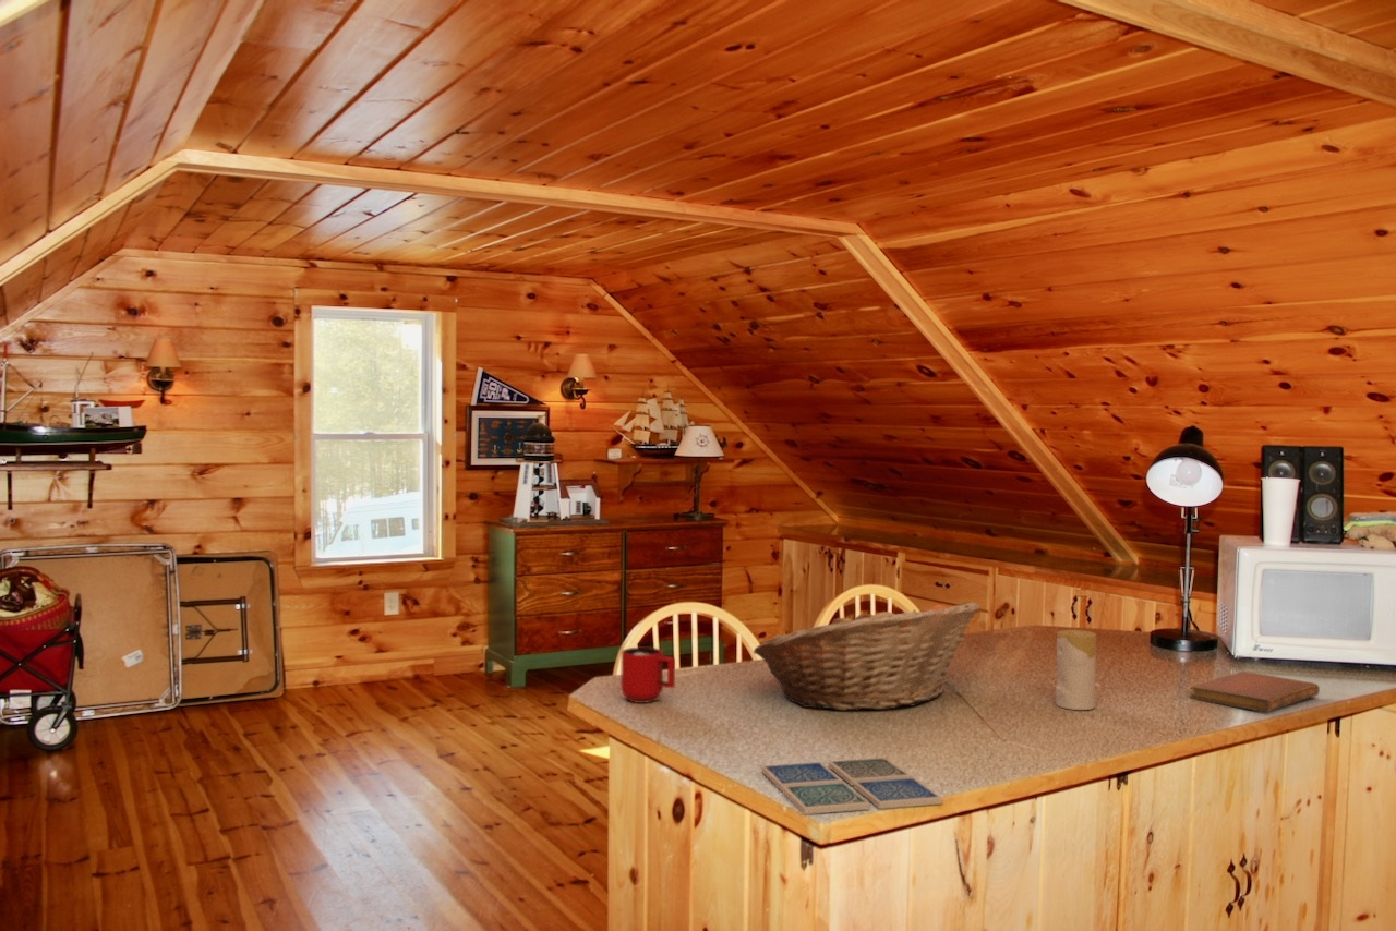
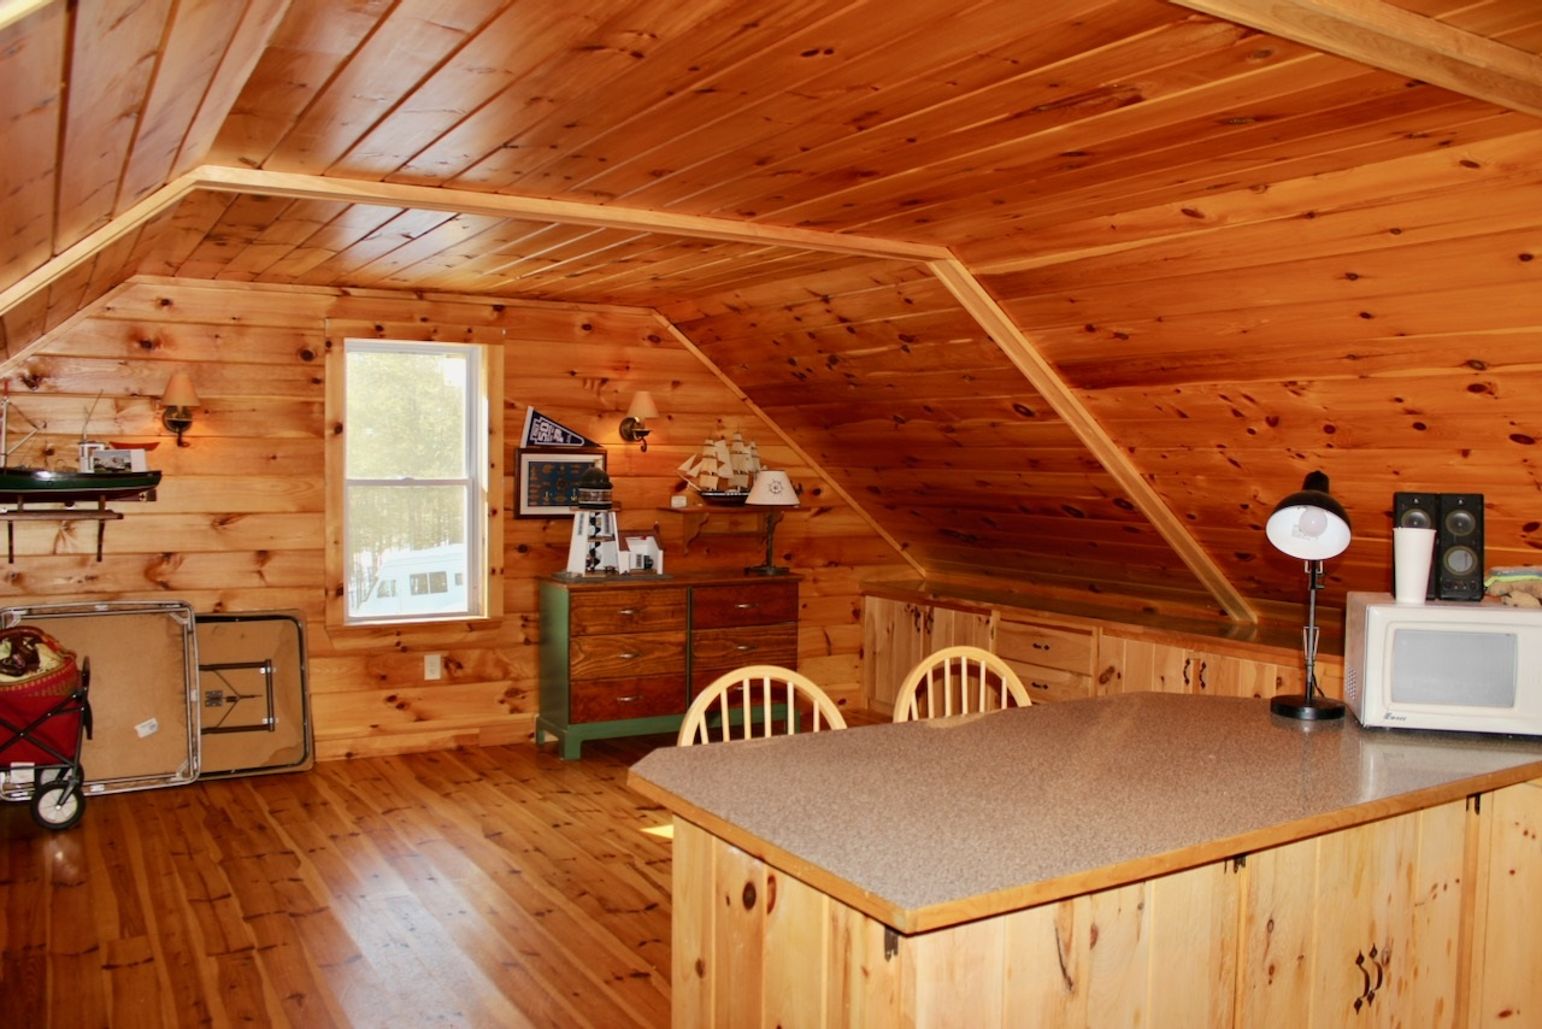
- mug (648, 676)
- drink coaster (846, 784)
- fruit basket (869, 646)
- notebook (1254, 690)
- candle (1075, 669)
